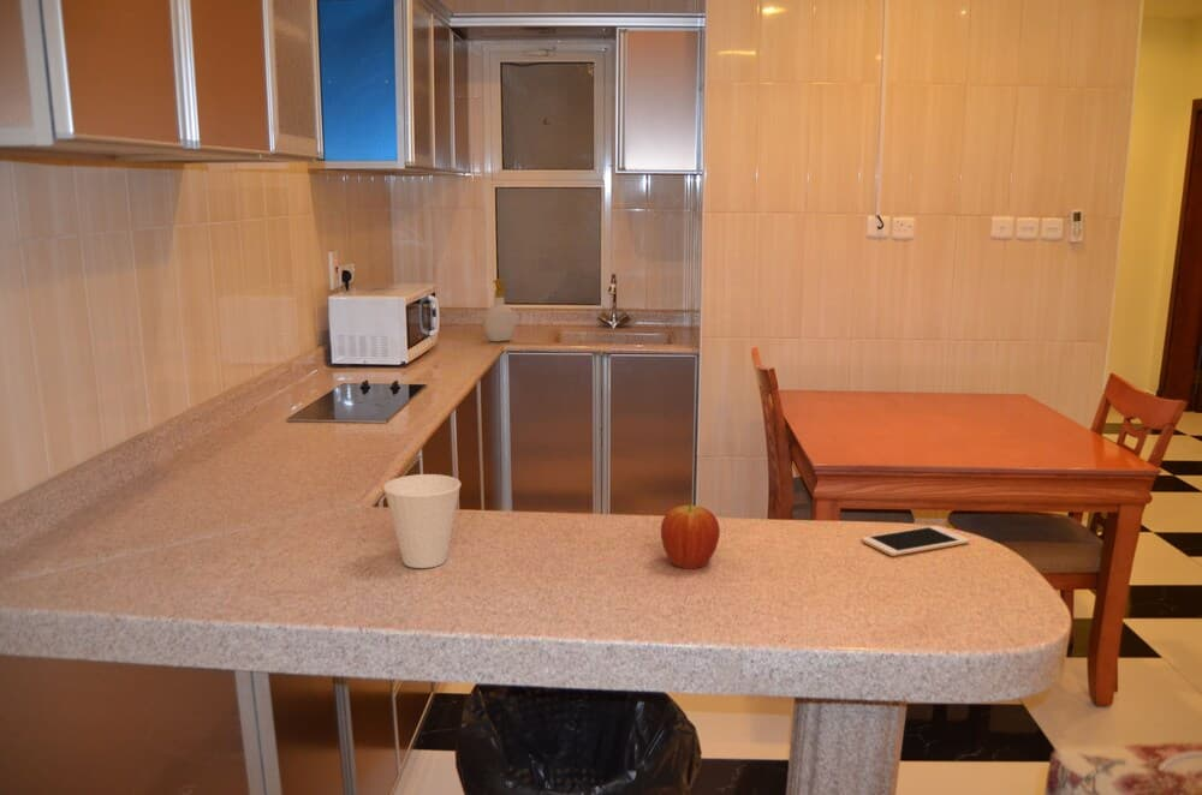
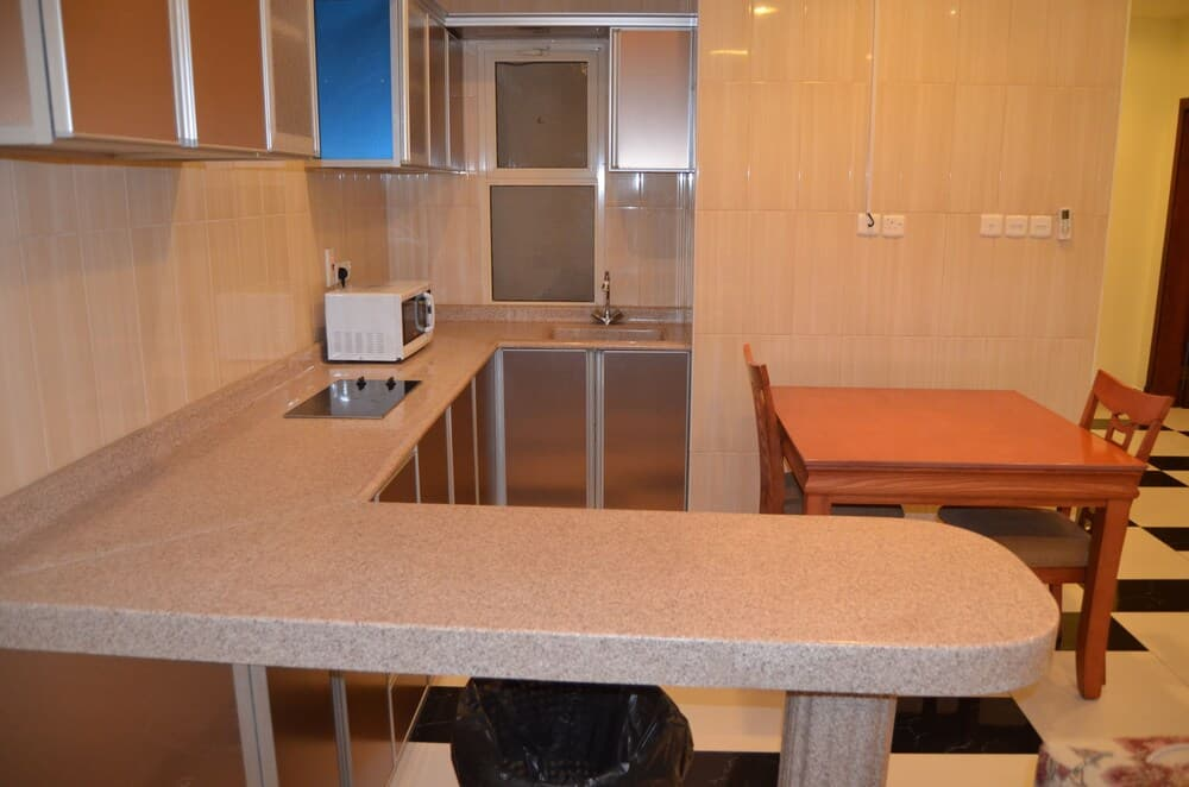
- cup (423, 522)
- fruit (690, 533)
- cell phone (915, 539)
- soap bottle (499, 310)
